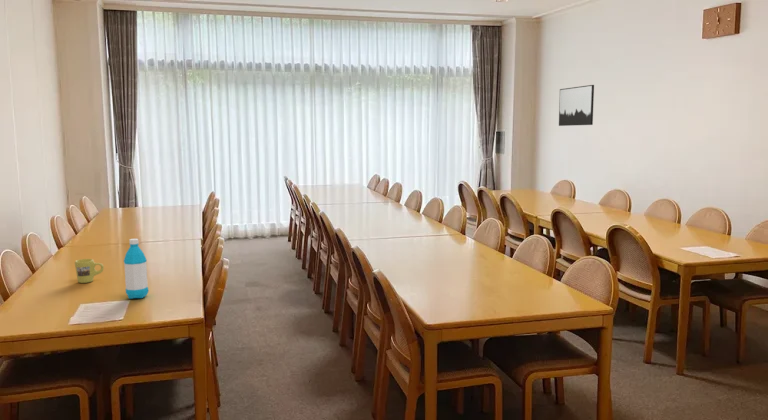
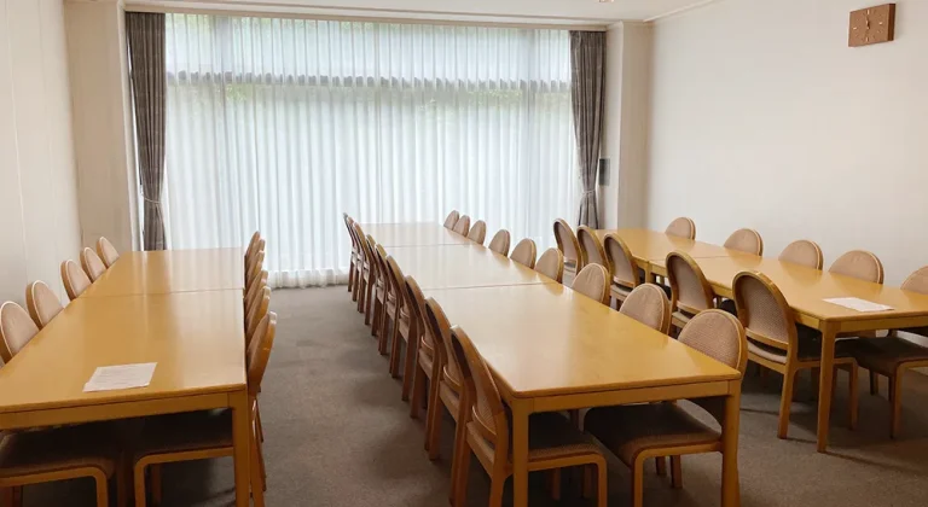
- water bottle (135, 268)
- mug (89, 270)
- wall art (575, 106)
